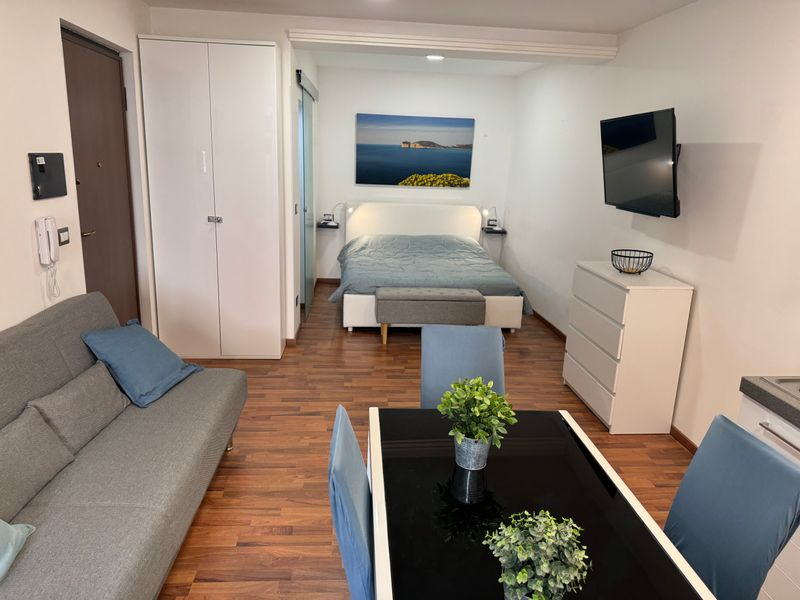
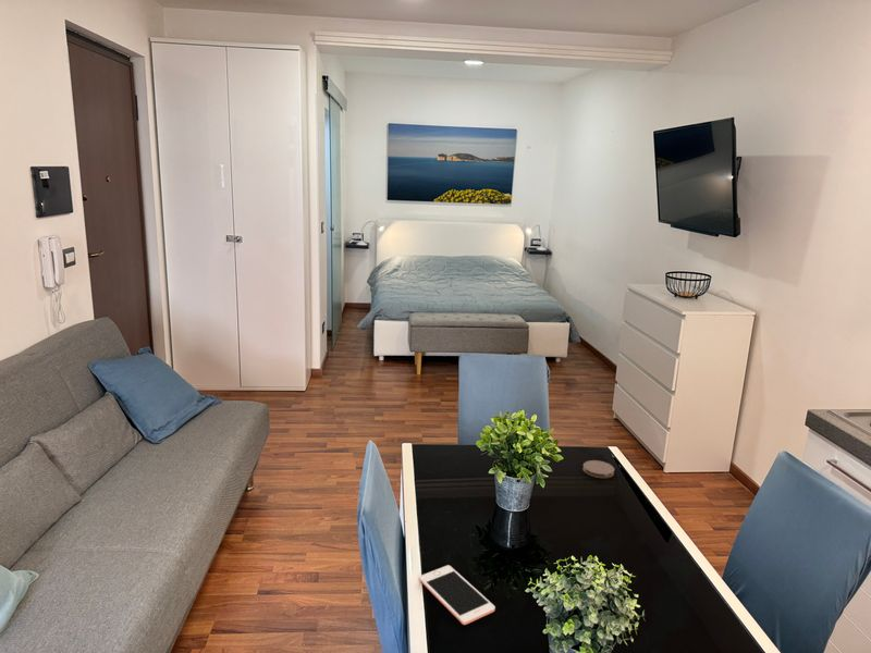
+ coaster (598, 468)
+ cell phone (455, 592)
